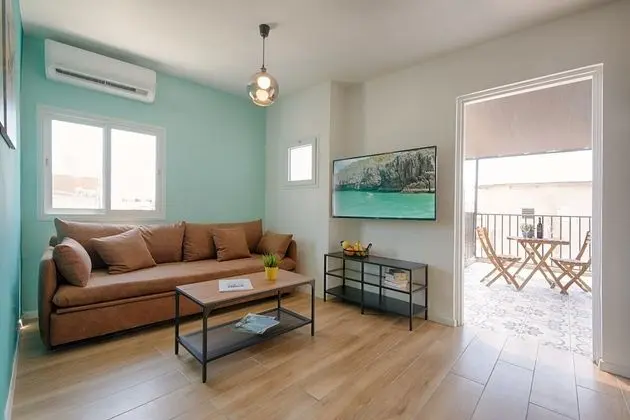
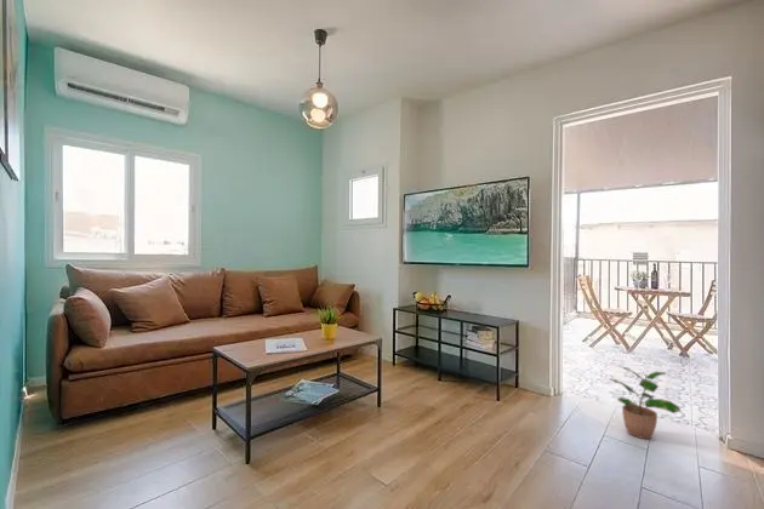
+ potted plant (640, 400)
